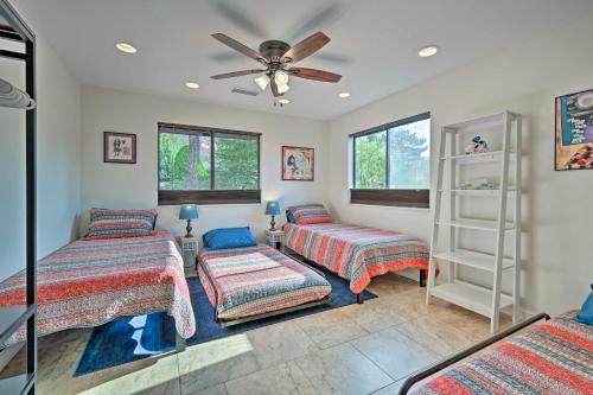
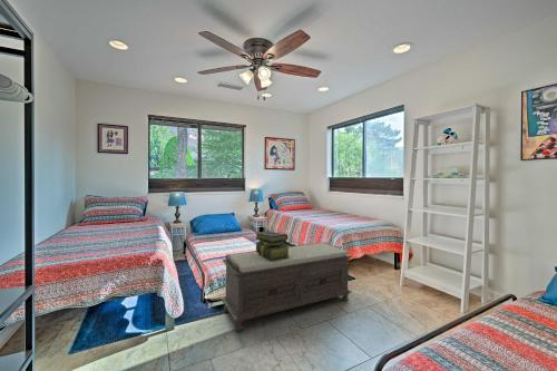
+ stack of books (271, 244)
+ bench (289, 279)
